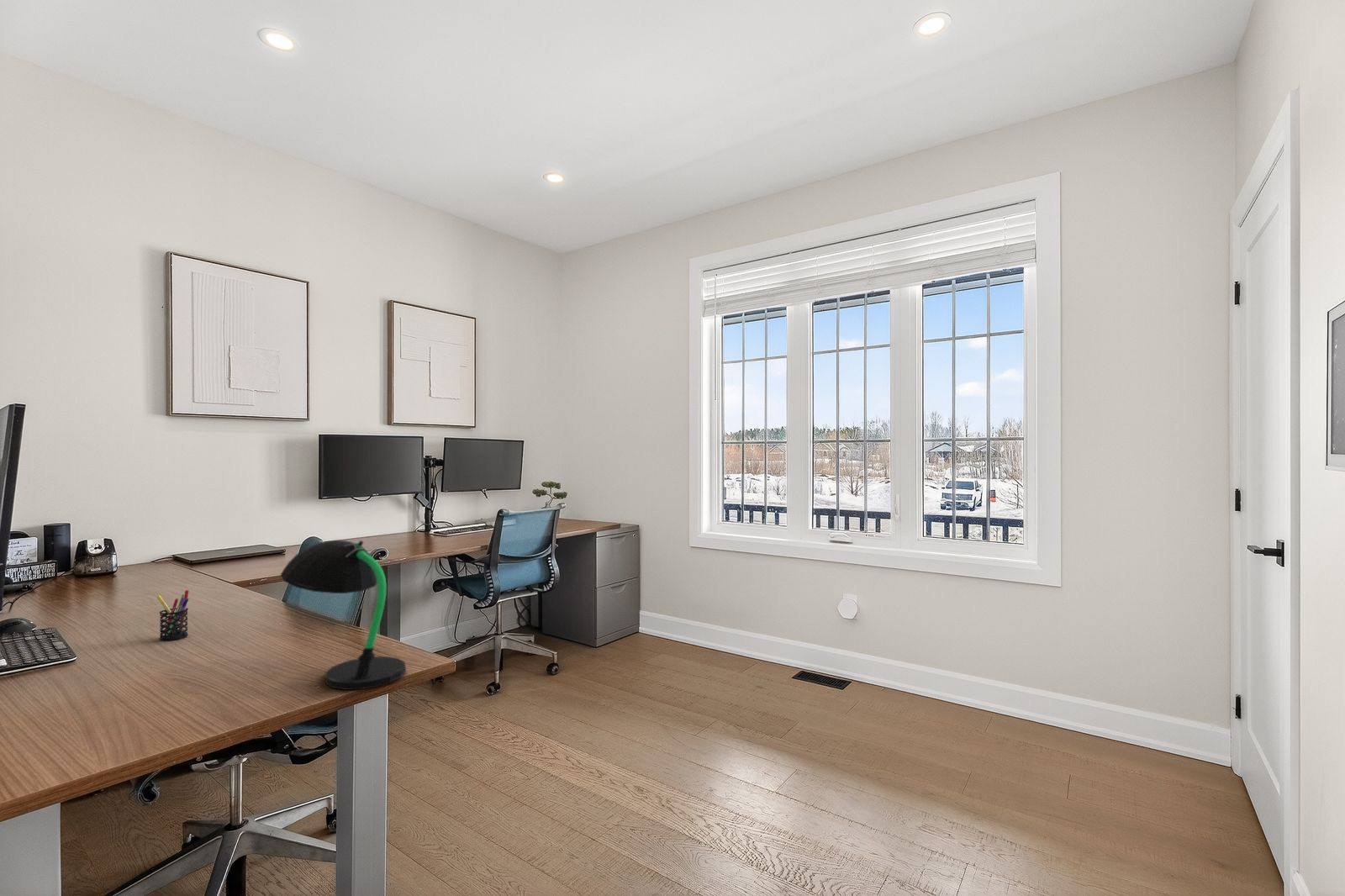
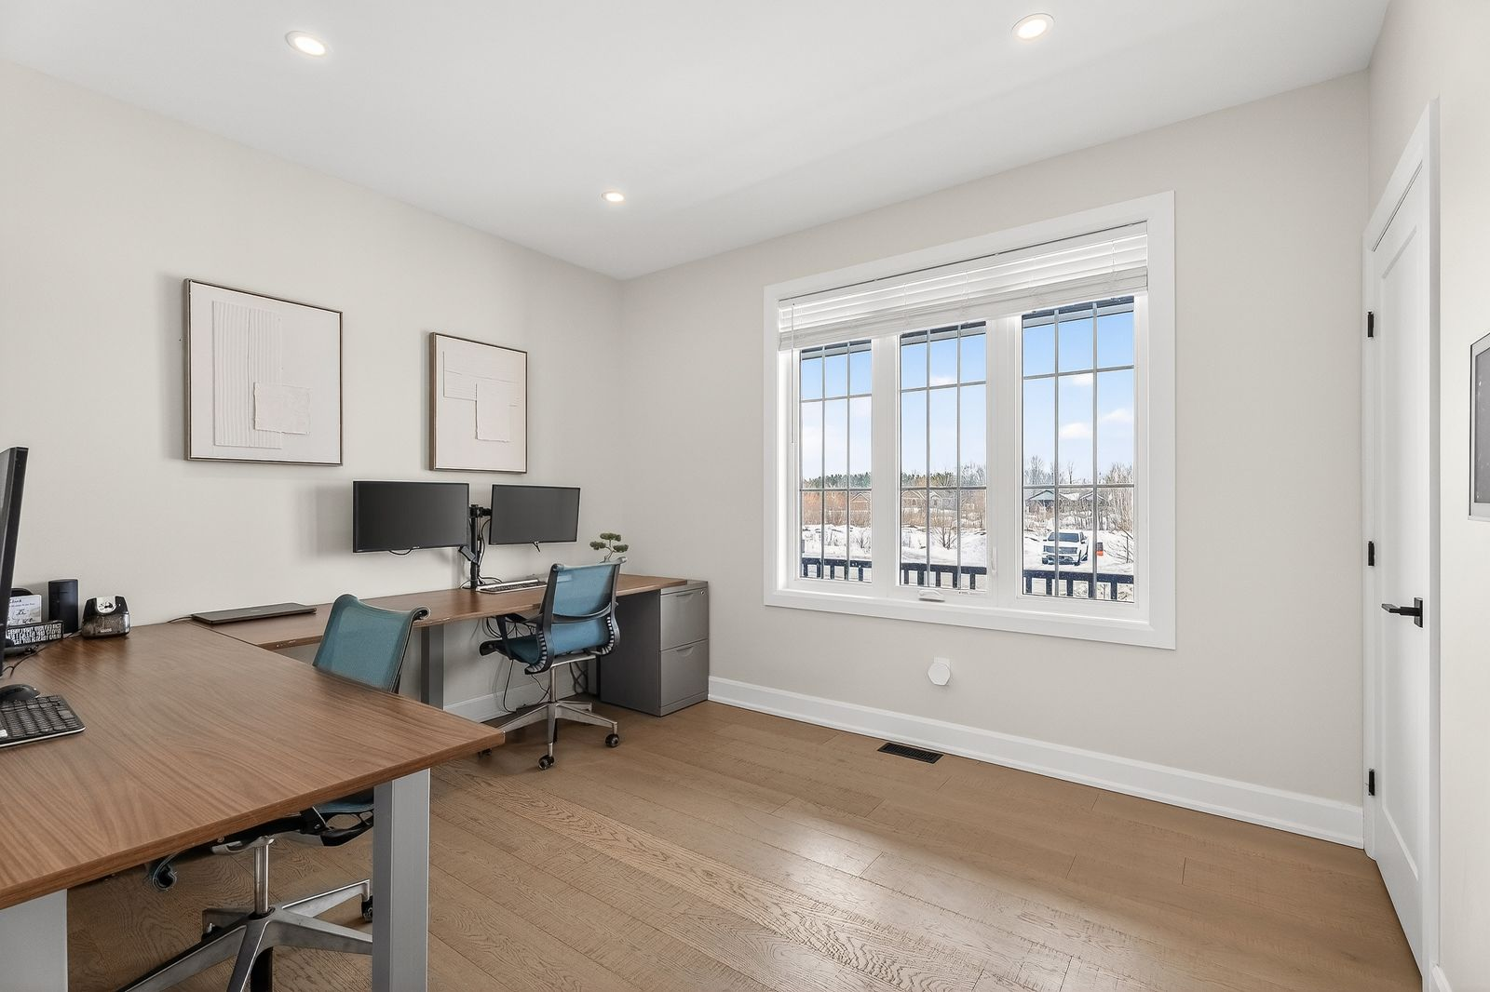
- desk lamp (342, 593)
- pen holder (177, 613)
